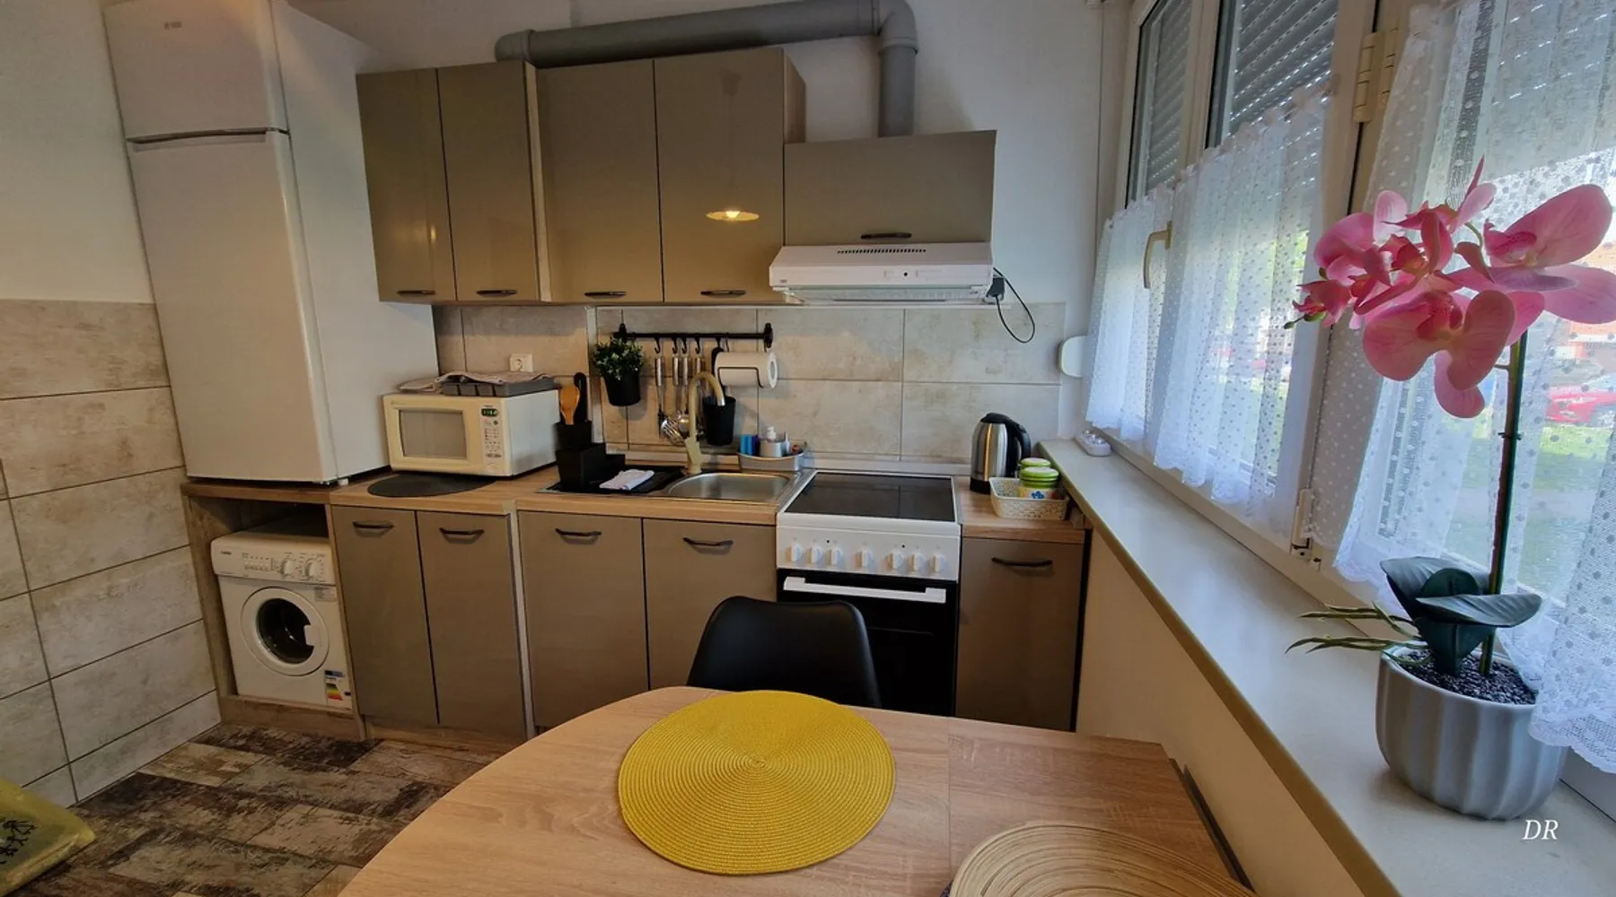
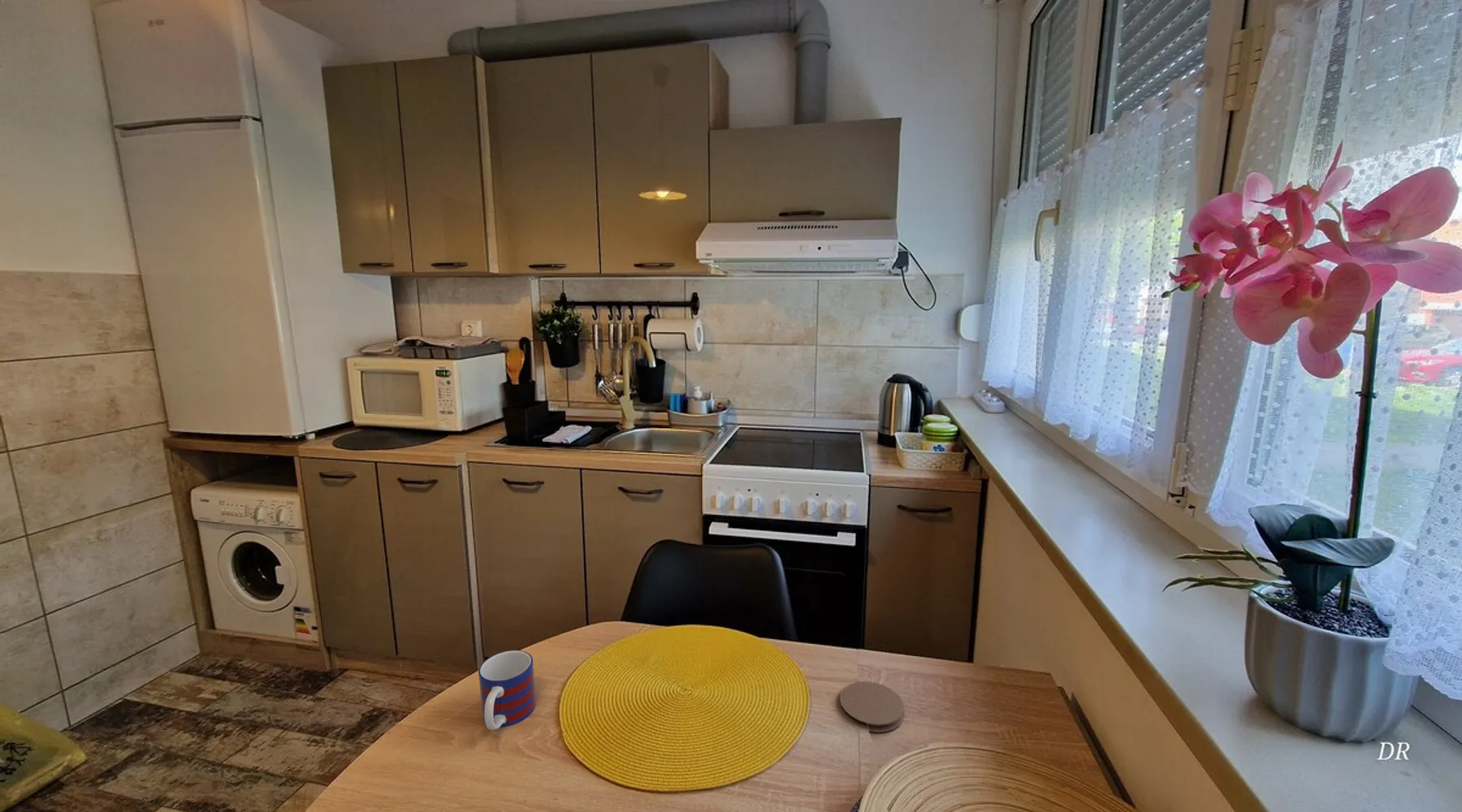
+ coaster (871, 705)
+ mug (503, 696)
